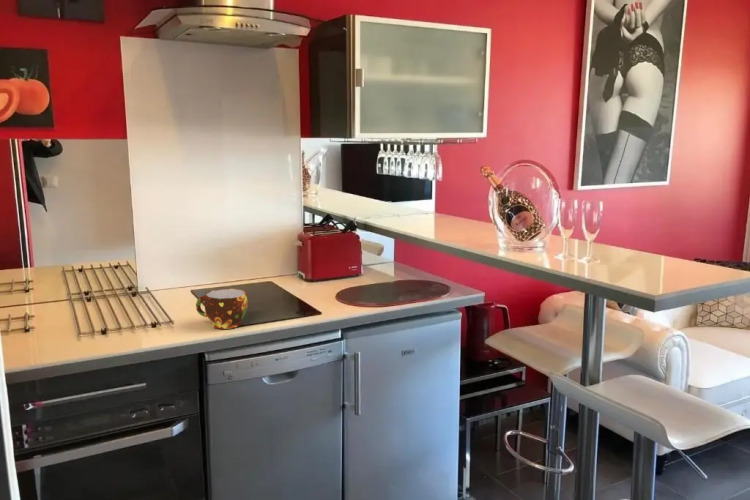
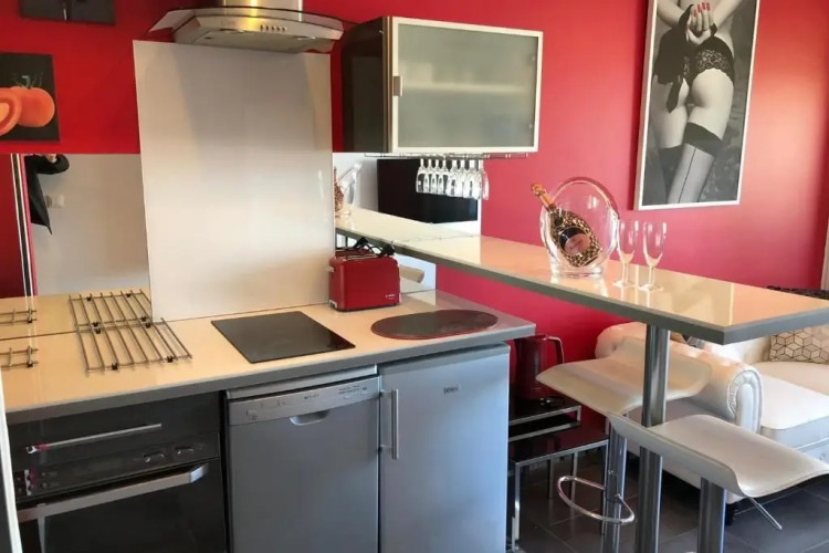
- cup (223, 309)
